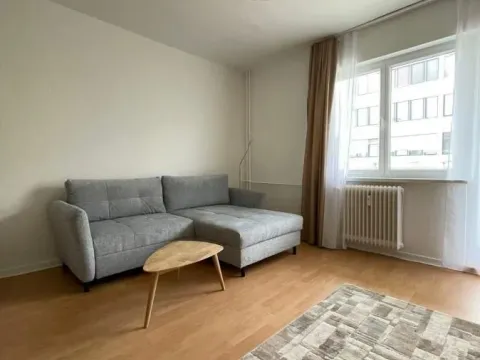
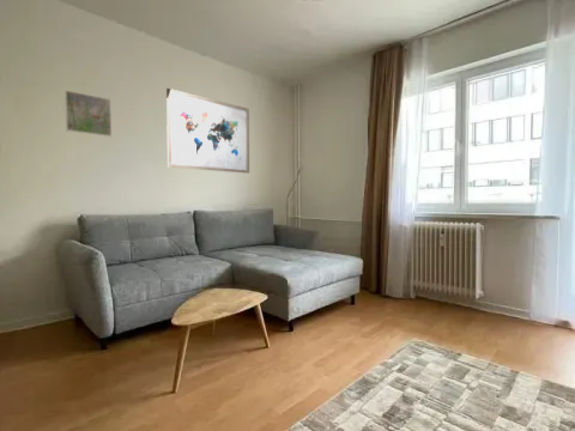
+ wall art (212, 134)
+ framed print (89, 114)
